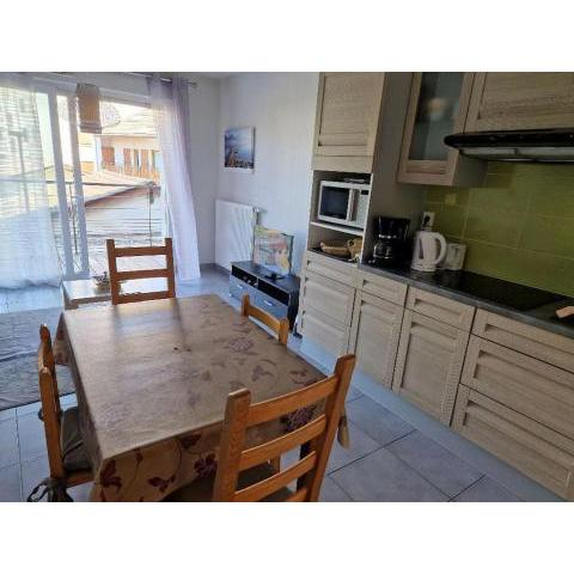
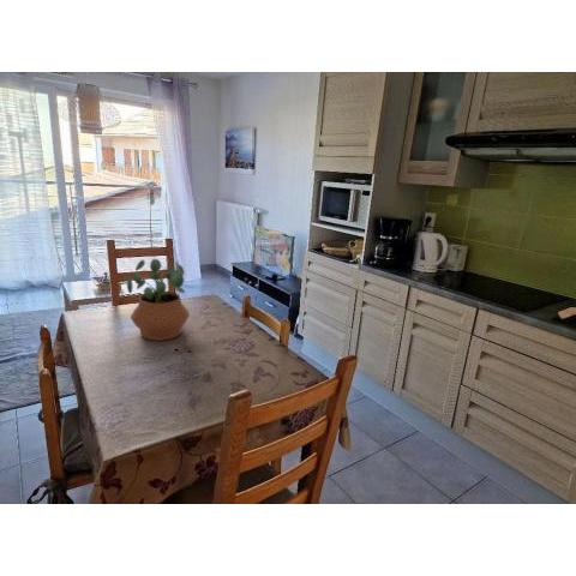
+ potted plant (158, 295)
